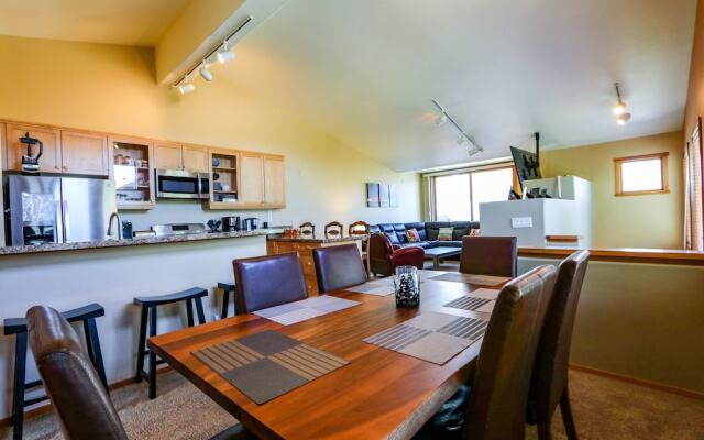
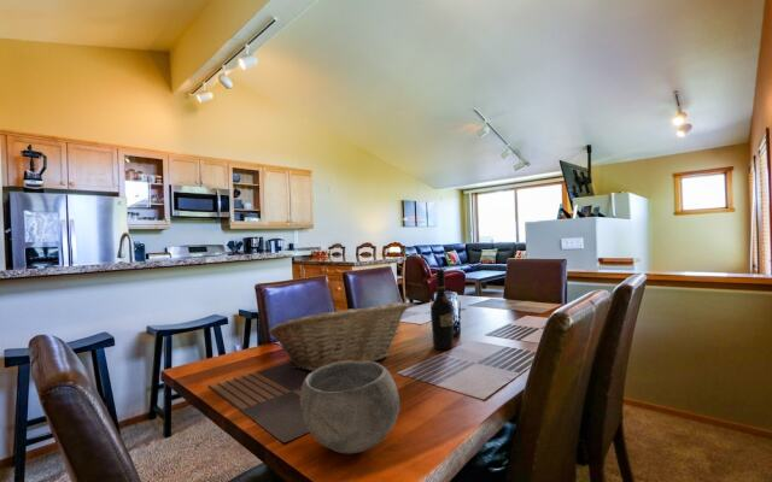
+ bowl (350, 406)
+ wine bottle (441, 307)
+ fruit basket (341, 329)
